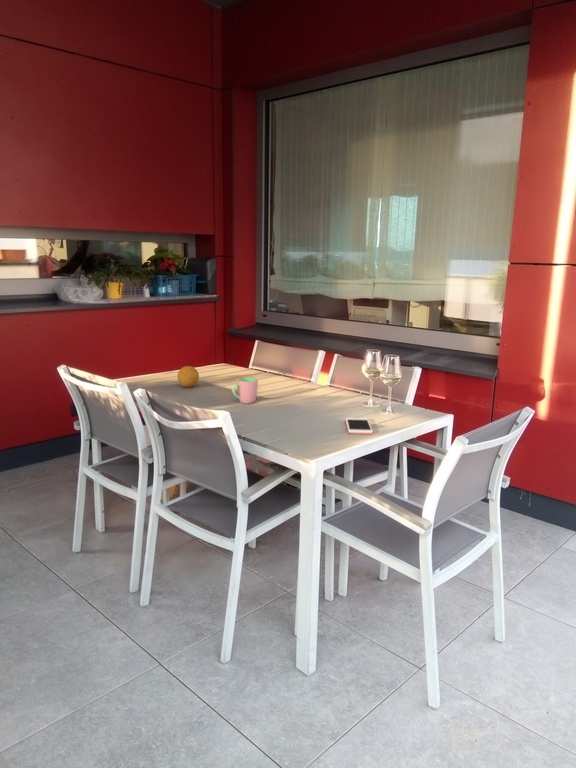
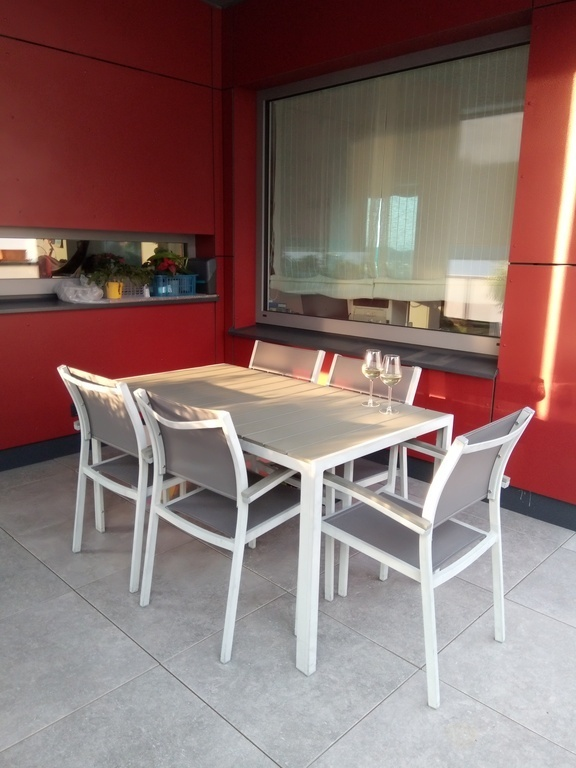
- fruit (188, 376)
- cell phone (358, 425)
- cup (244, 391)
